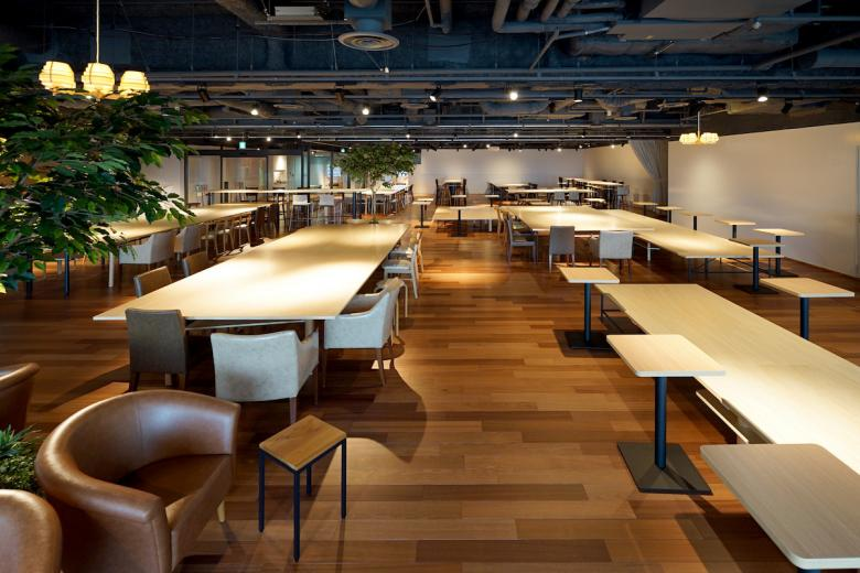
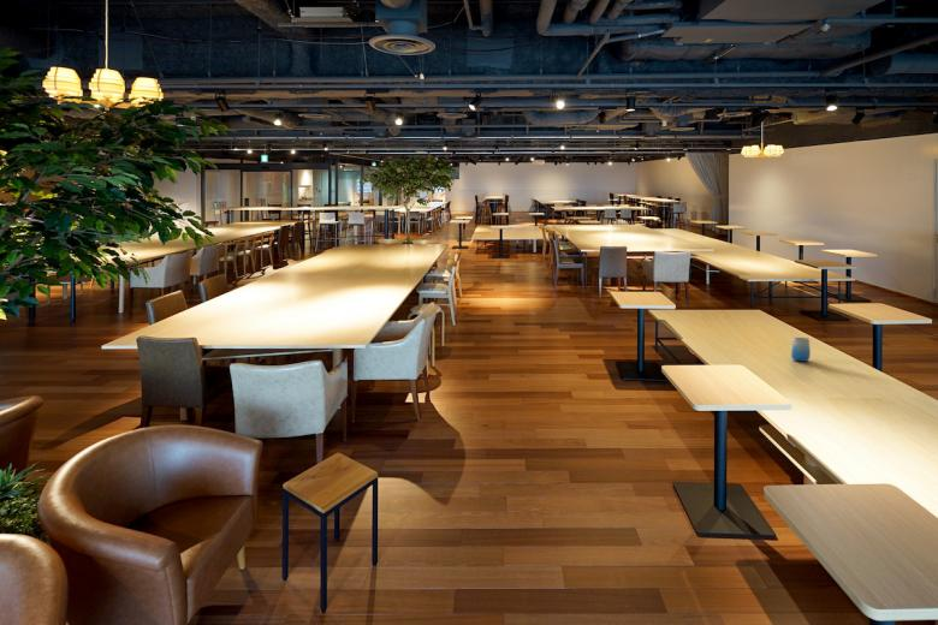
+ cup (800, 349)
